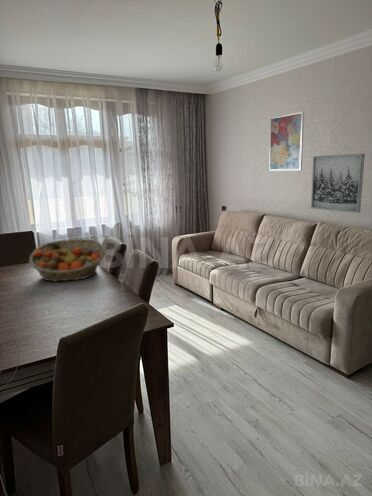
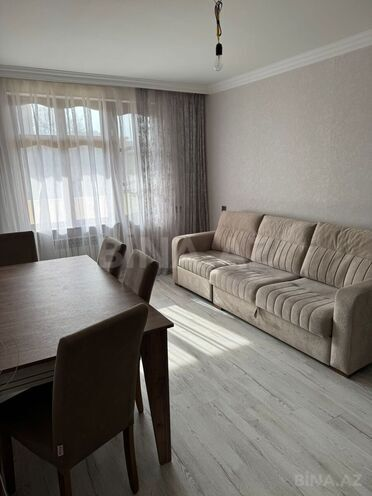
- fruit basket (68, 259)
- wall art (285, 143)
- wall art (335, 183)
